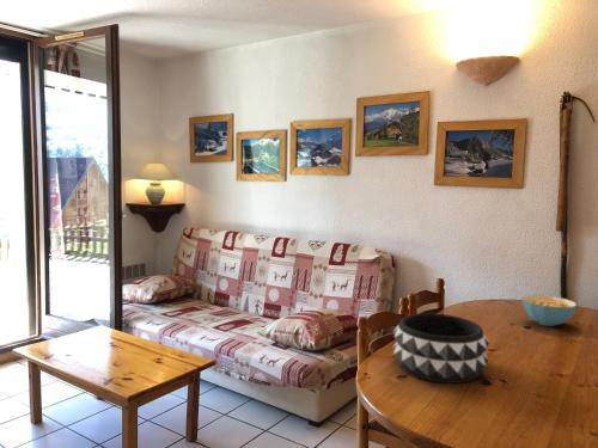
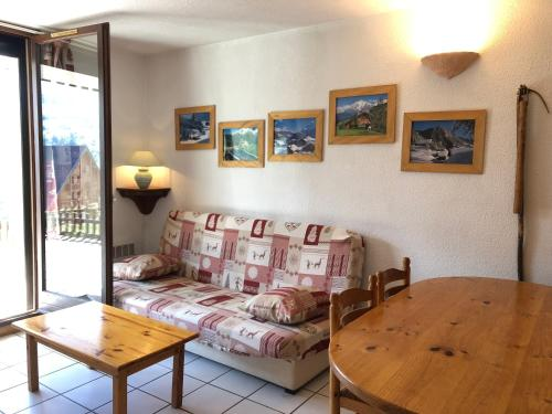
- cereal bowl (548, 312)
- decorative bowl (439, 345)
